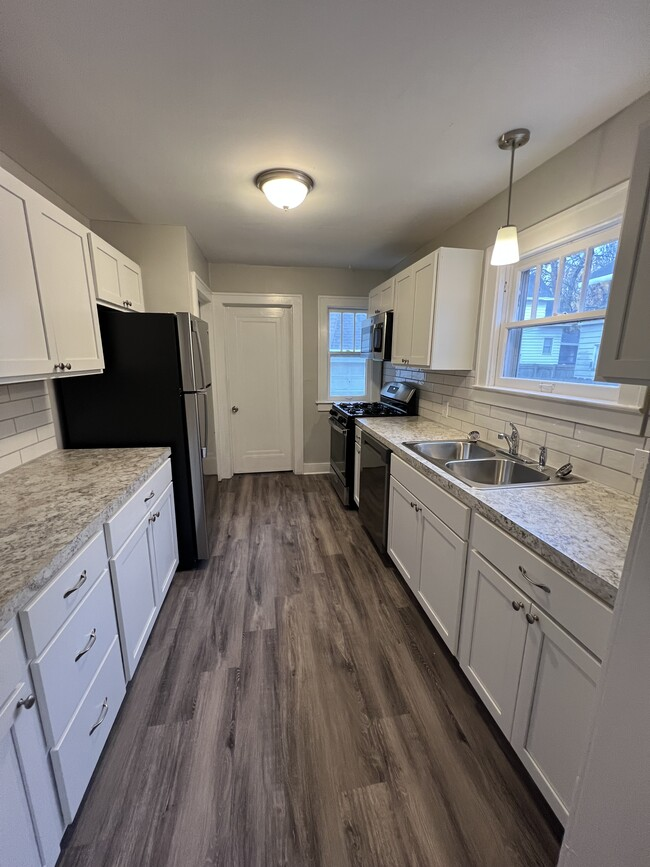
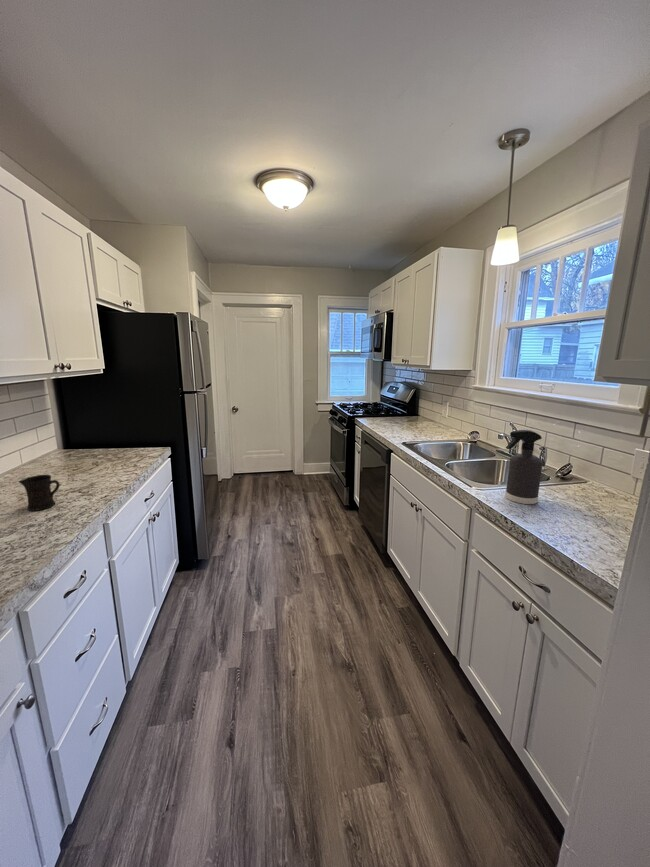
+ mug (40, 492)
+ spray bottle (522, 464)
